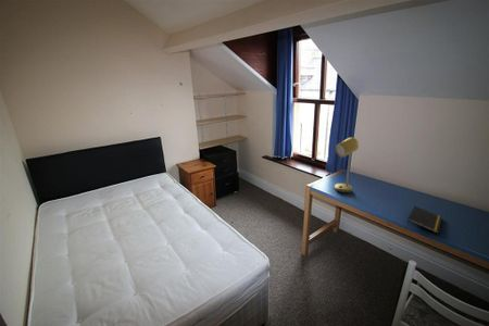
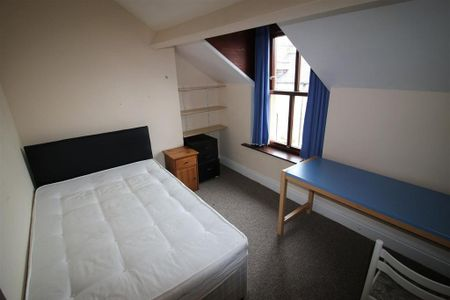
- notepad (425, 218)
- desk lamp (348, 164)
